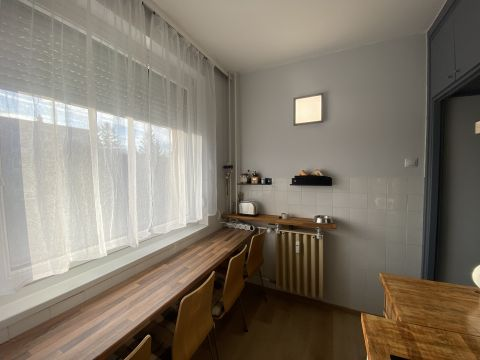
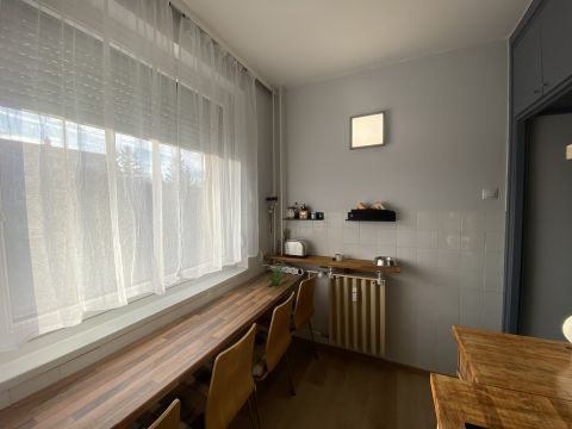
+ plant (280, 272)
